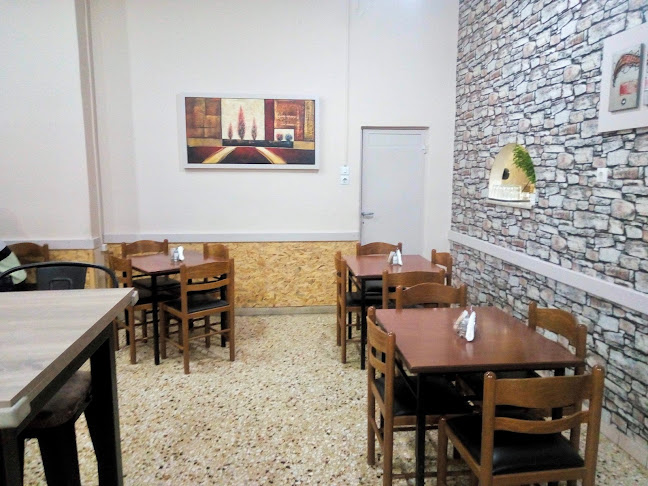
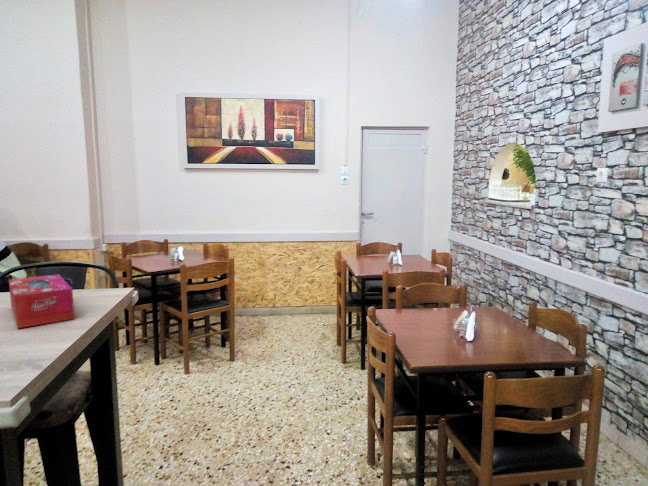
+ tissue box (40, 298)
